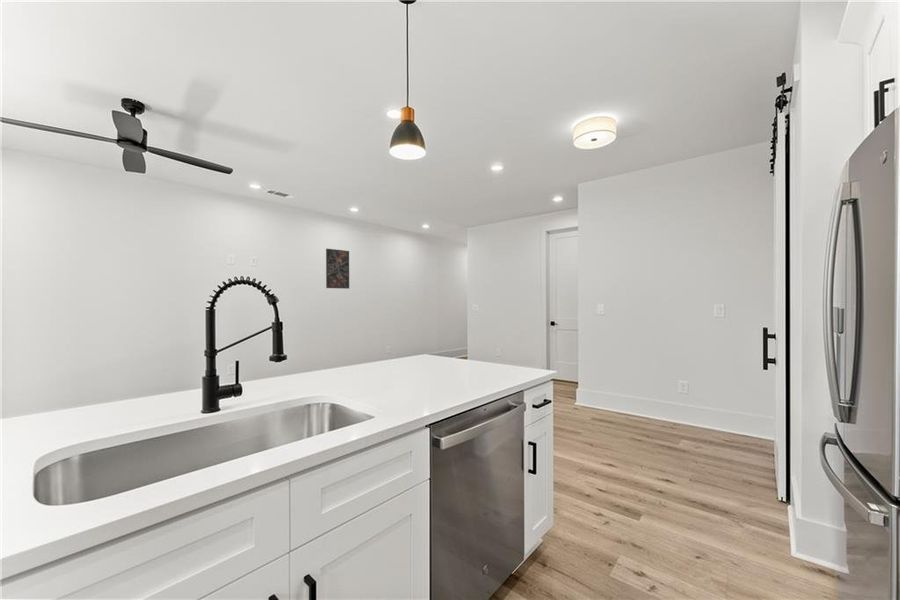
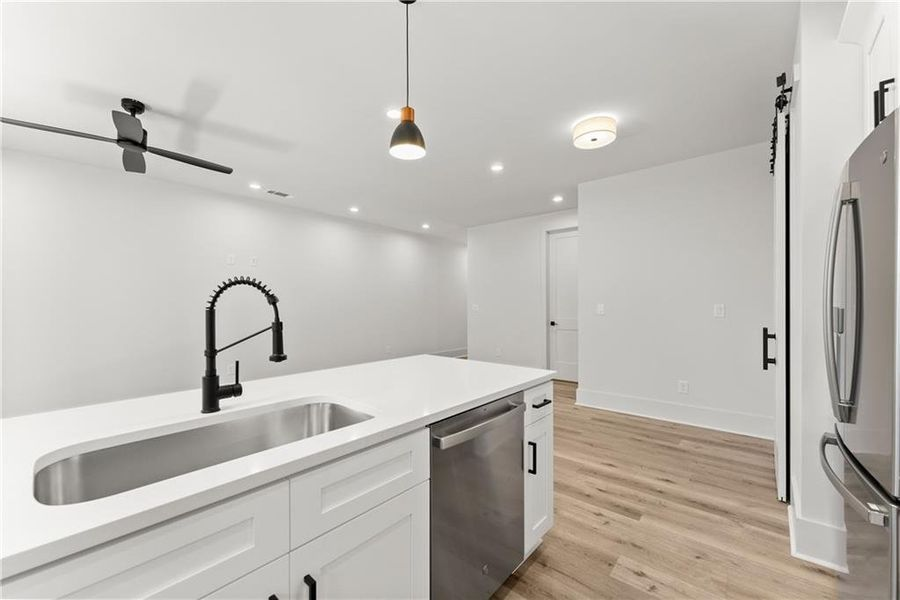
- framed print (337, 269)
